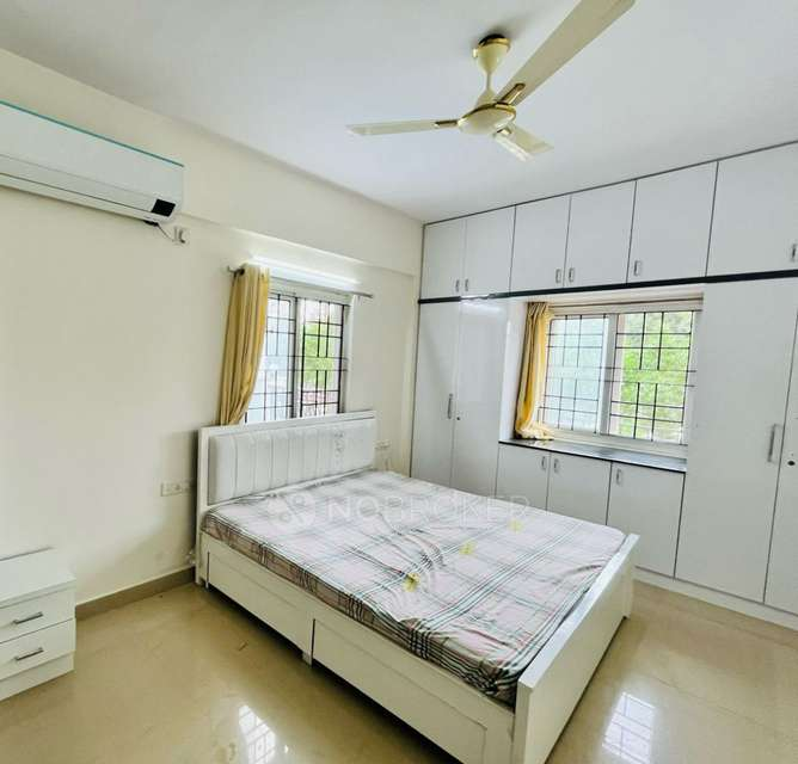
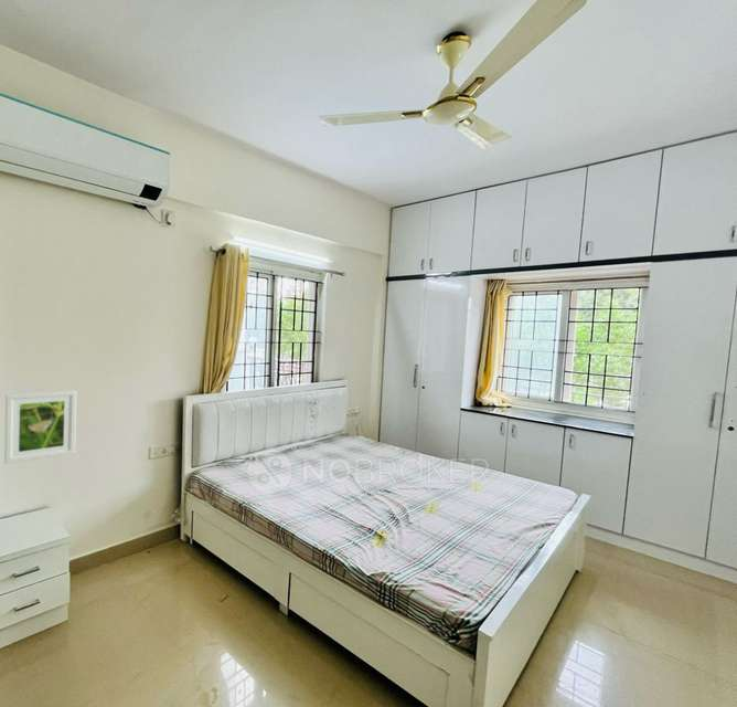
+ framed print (42, 425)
